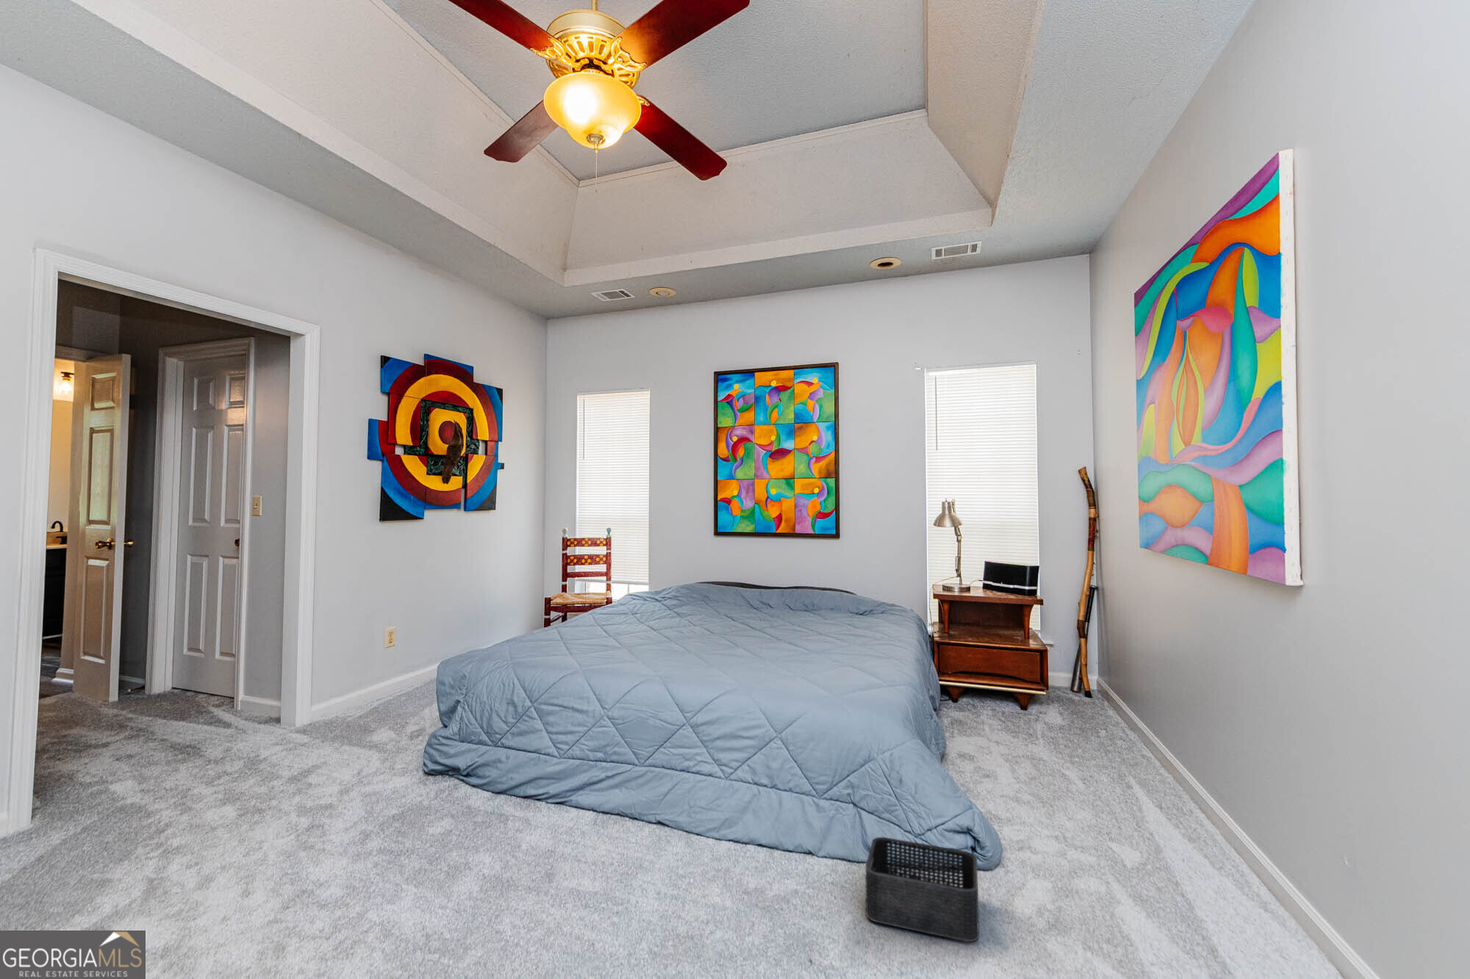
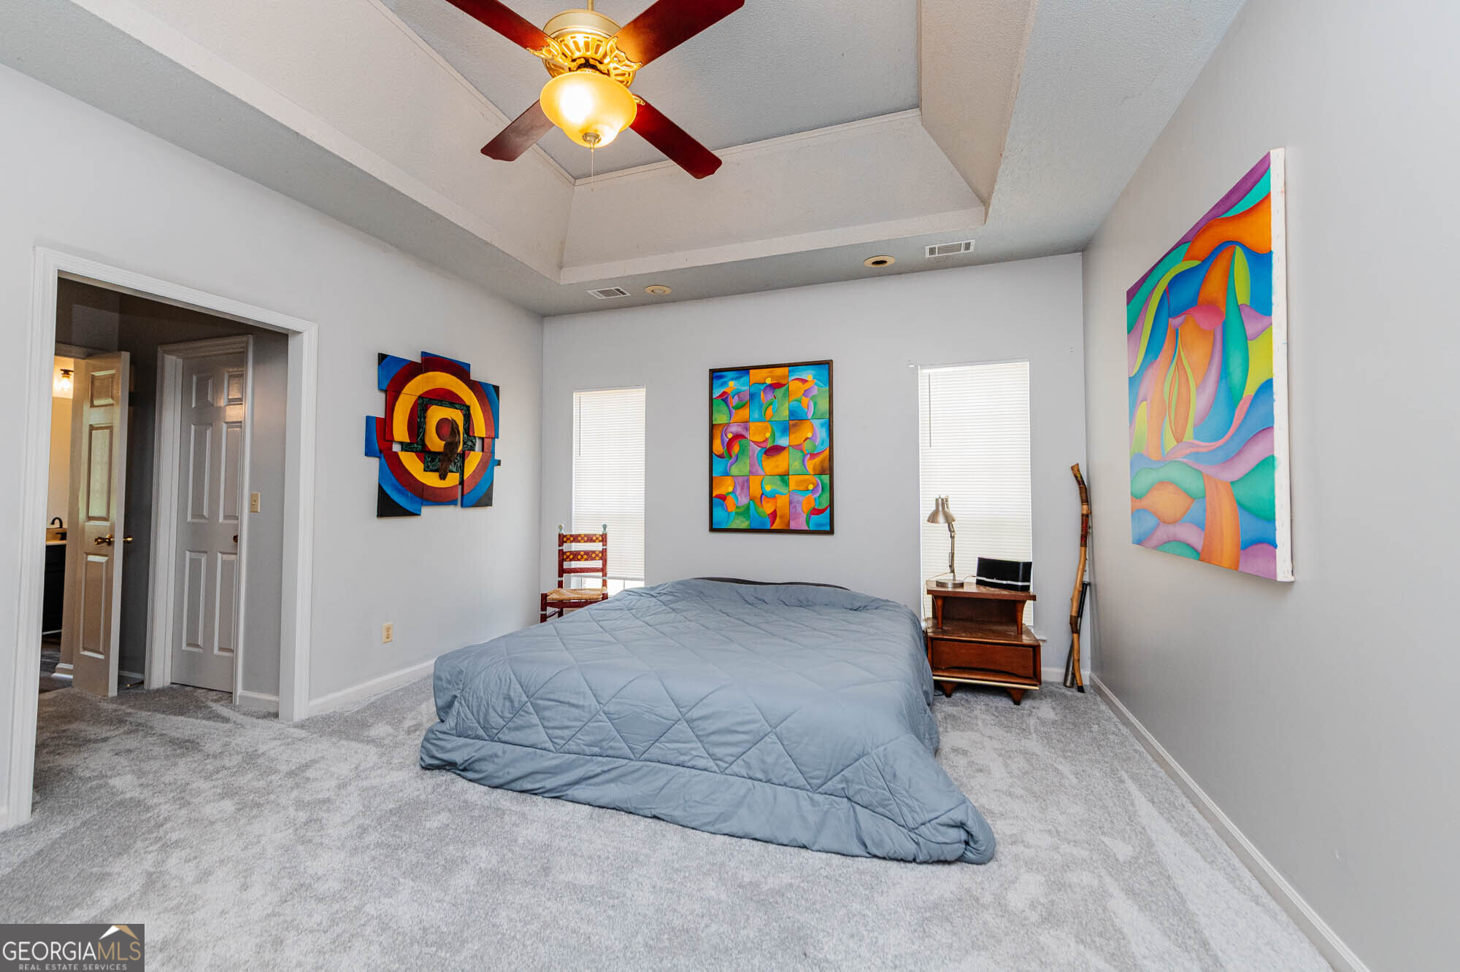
- storage bin (921, 886)
